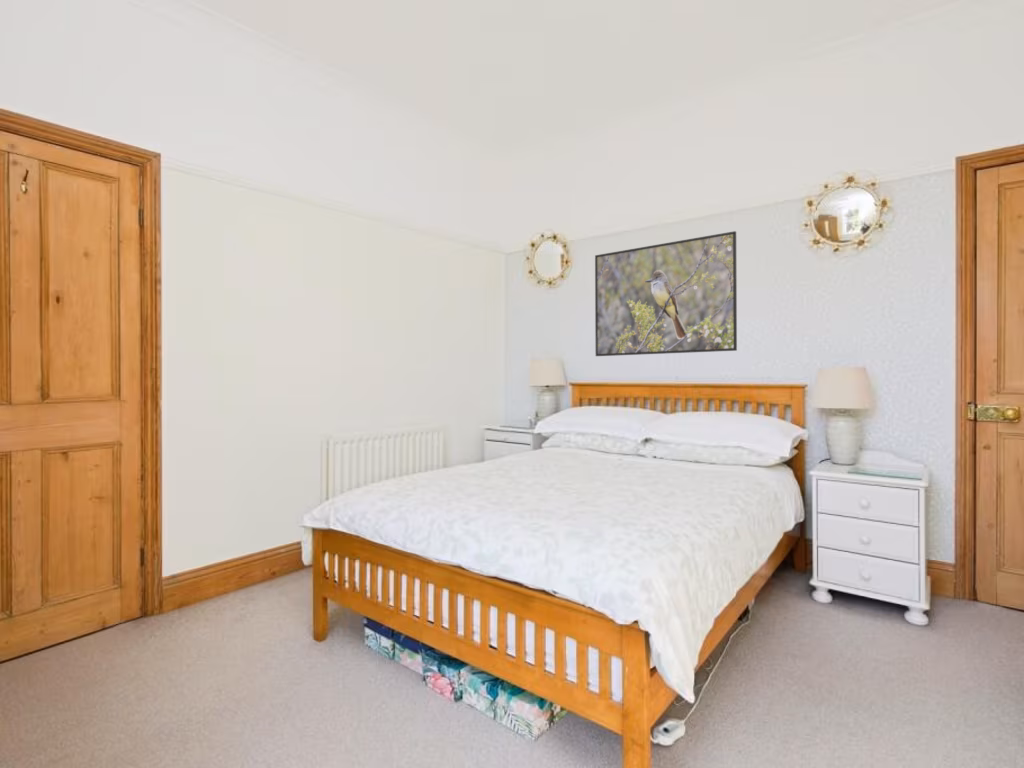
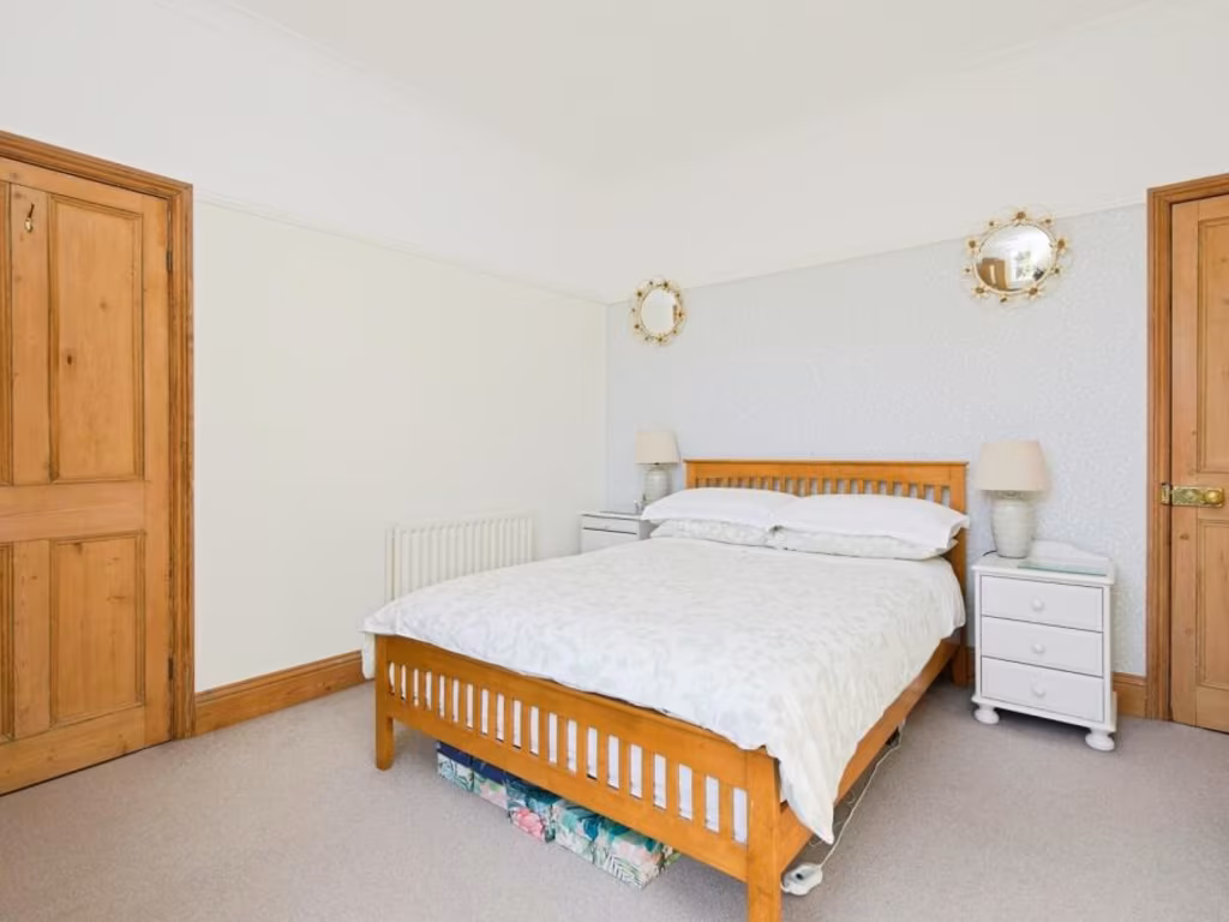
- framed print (660, 299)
